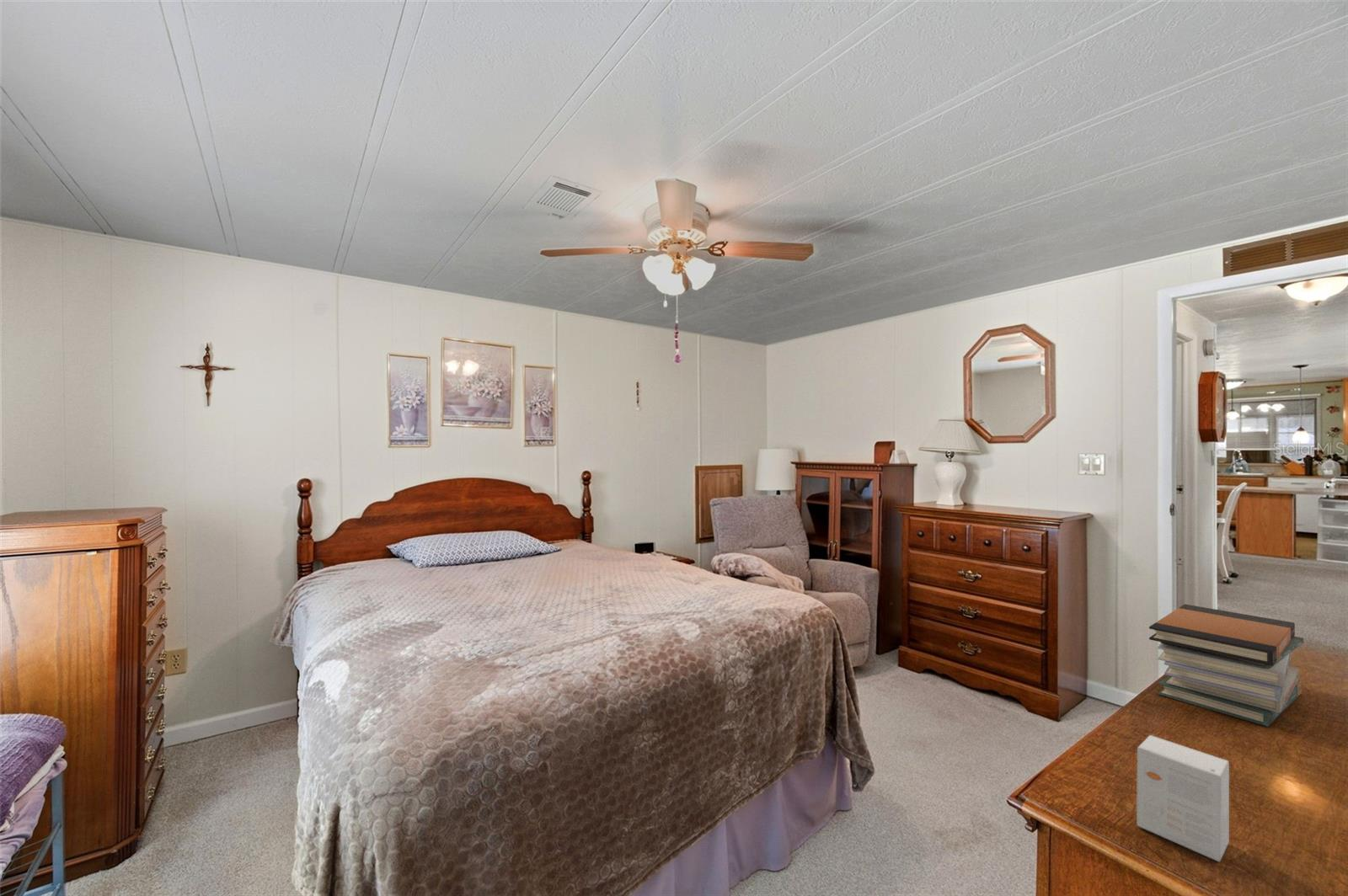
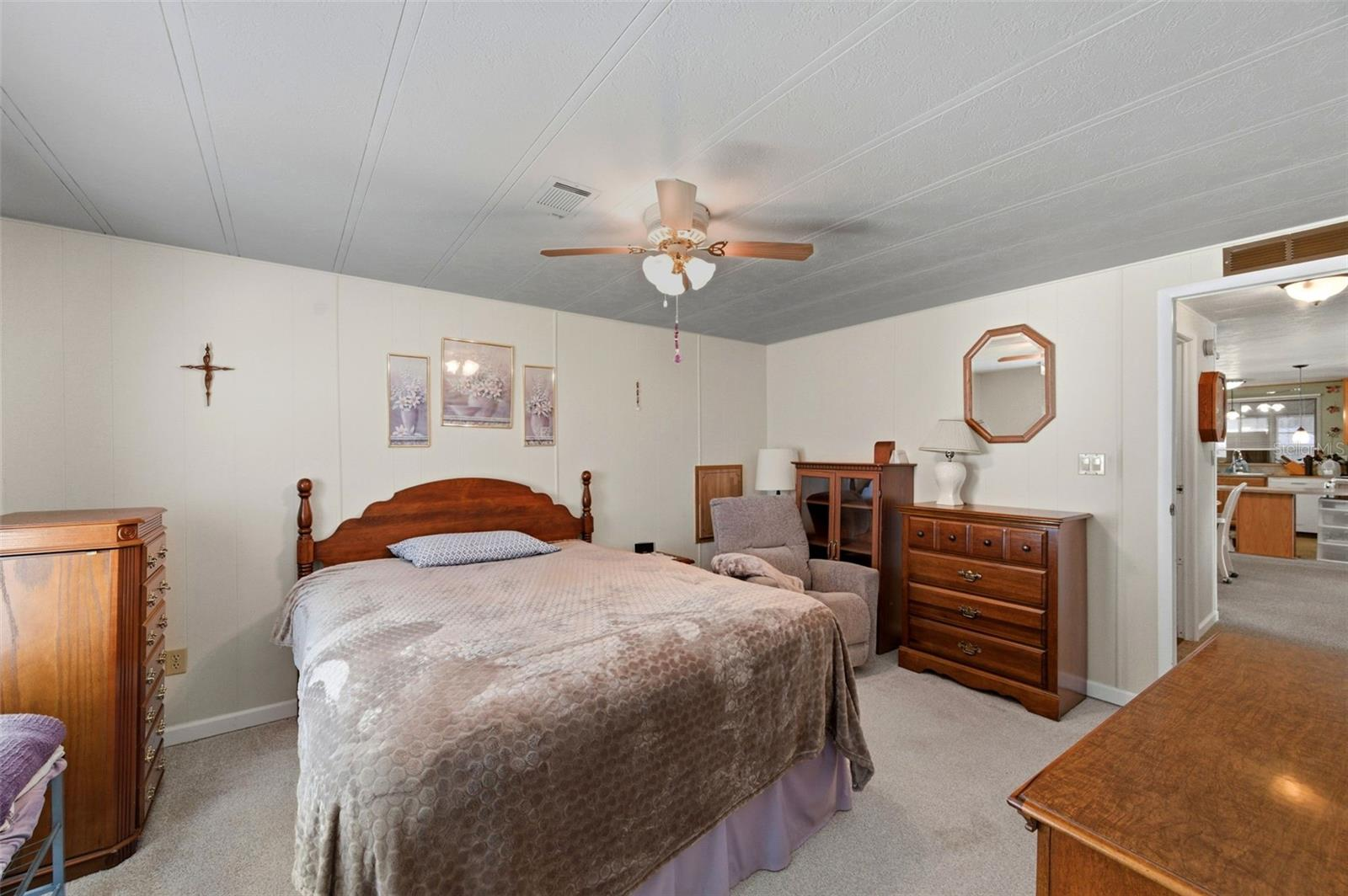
- book stack (1226, 659)
- small box (1182, 793)
